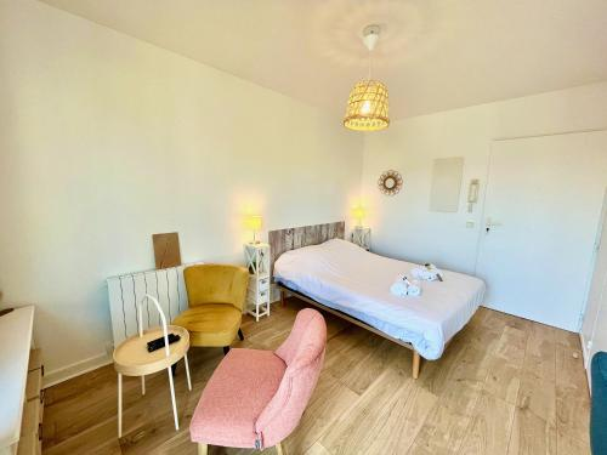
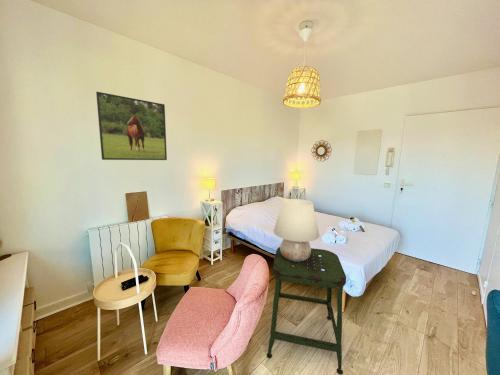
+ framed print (135, 129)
+ table lamp (296, 229)
+ stool (304, 298)
